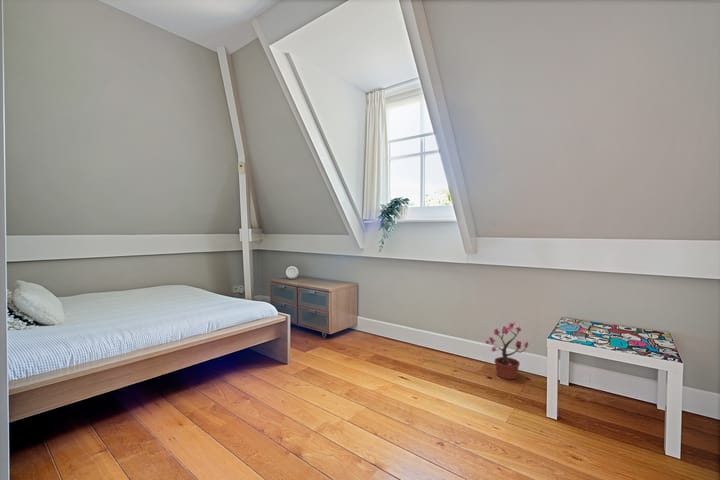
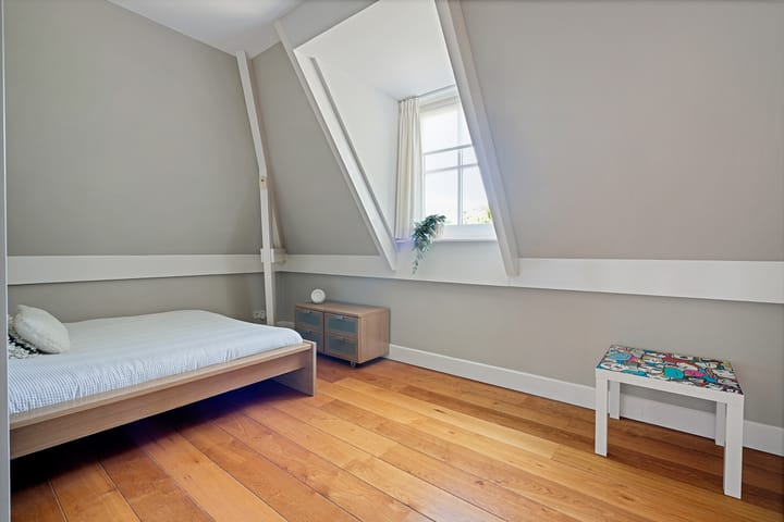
- potted plant (505, 350)
